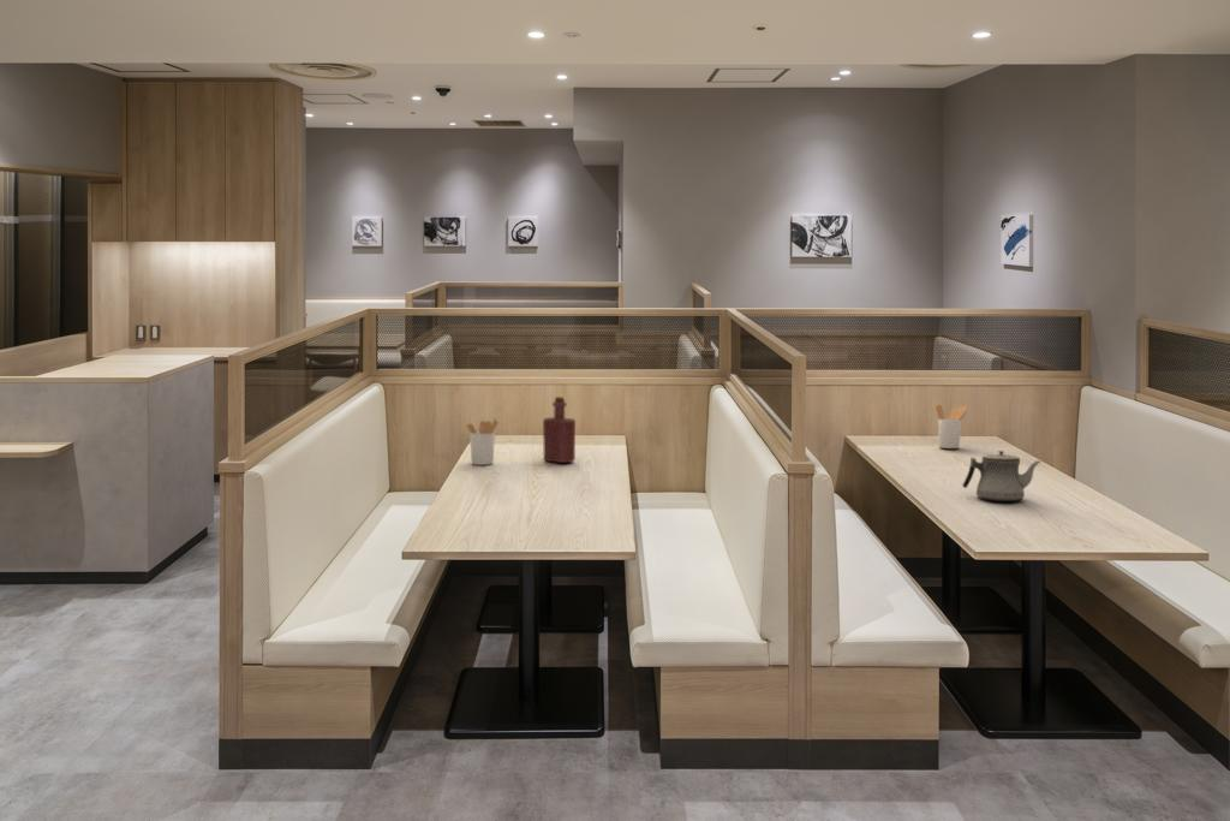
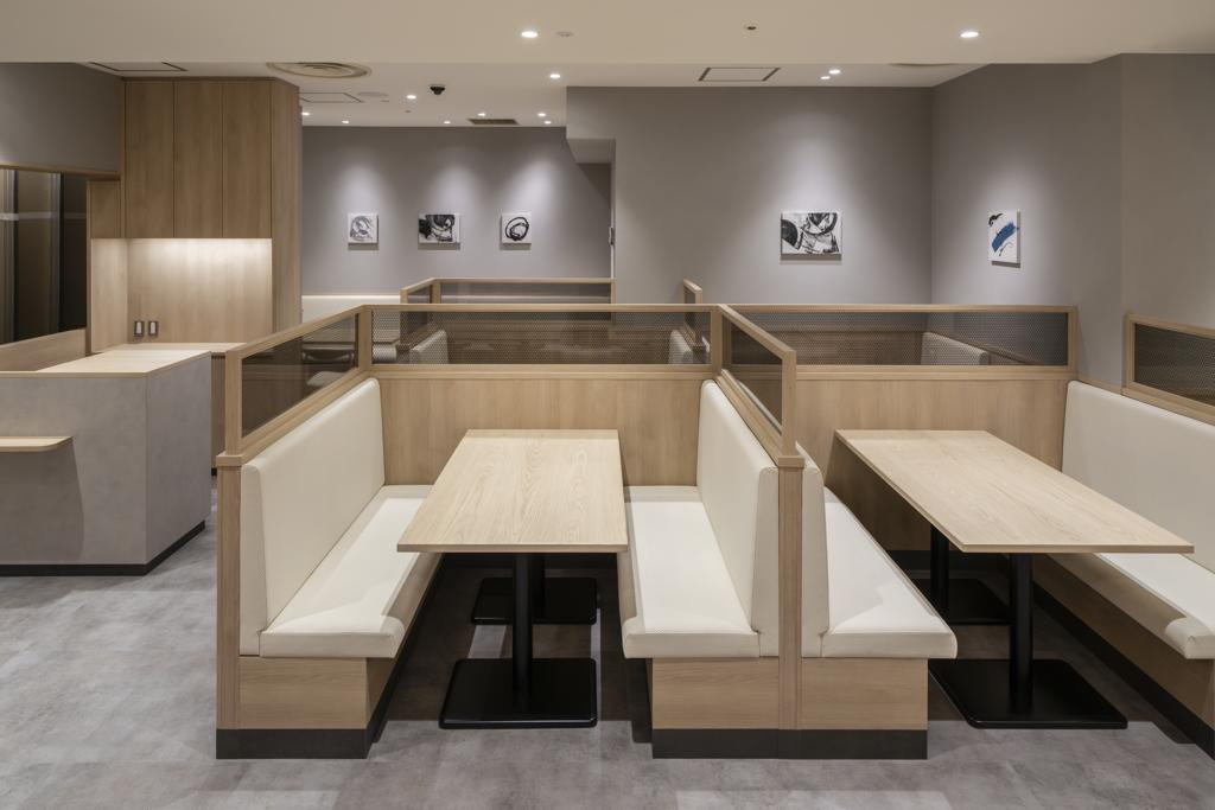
- utensil holder (484, 440)
- teapot (1002, 475)
- utensil holder (951, 426)
- bottle (559, 429)
